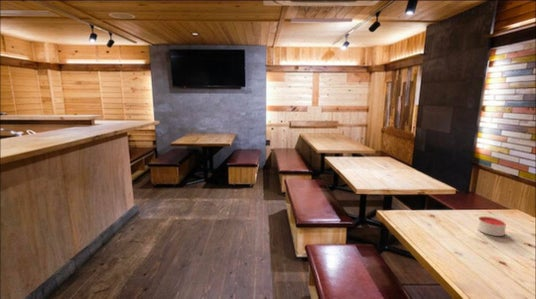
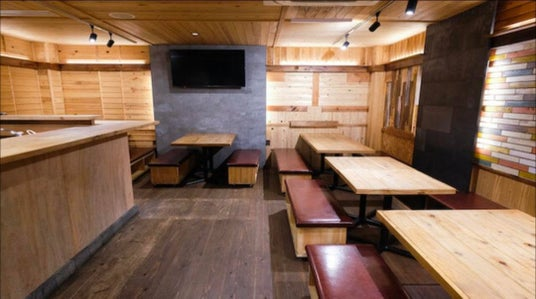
- candle (491, 225)
